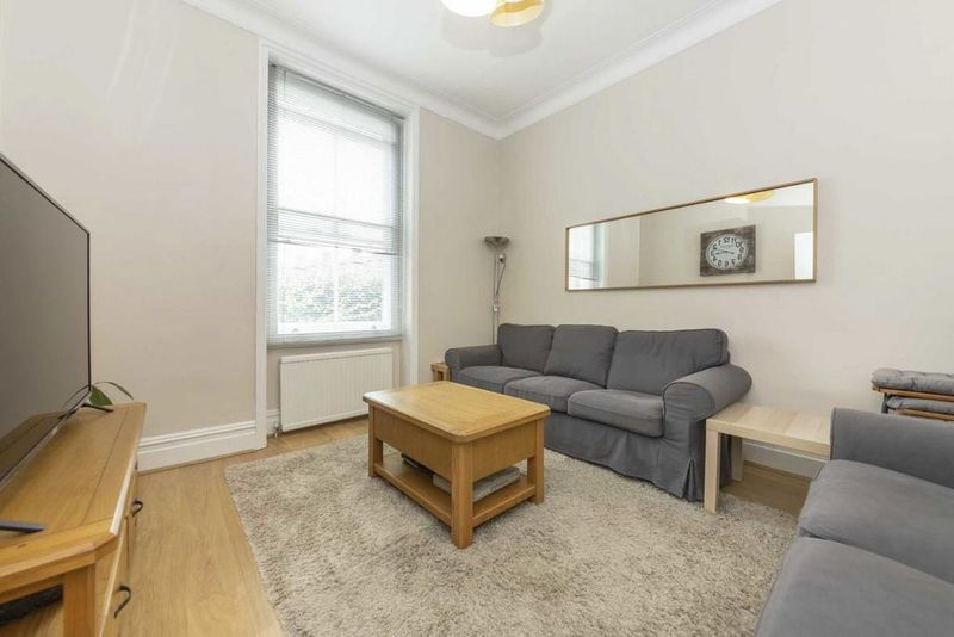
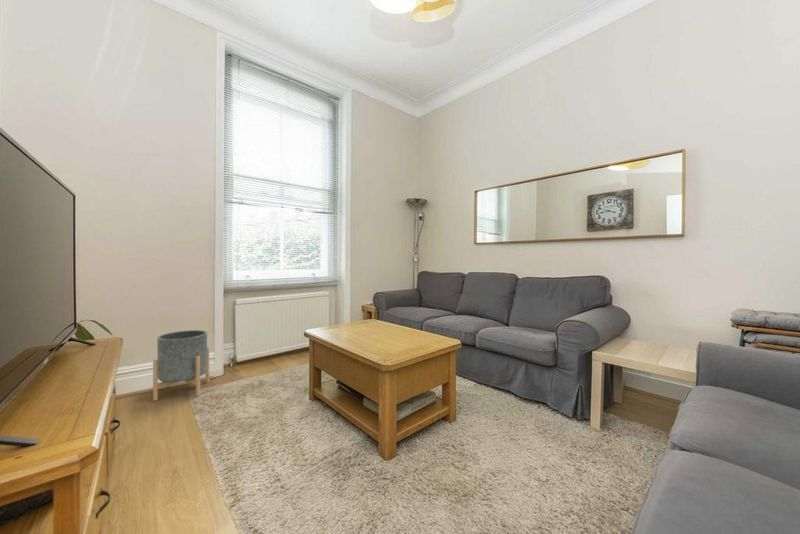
+ planter (183, 362)
